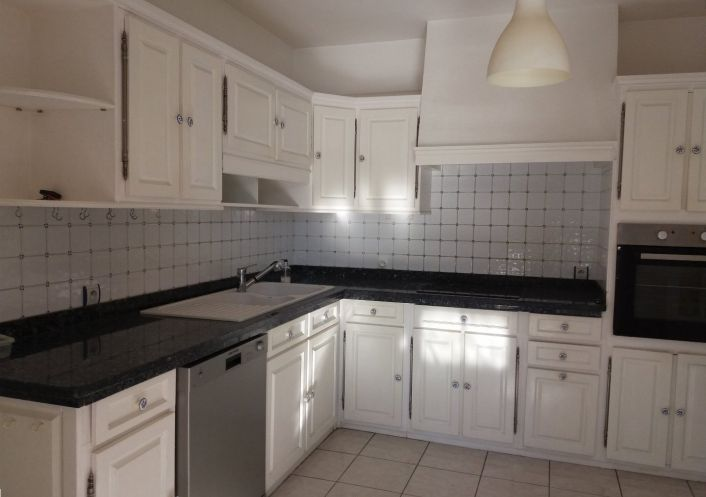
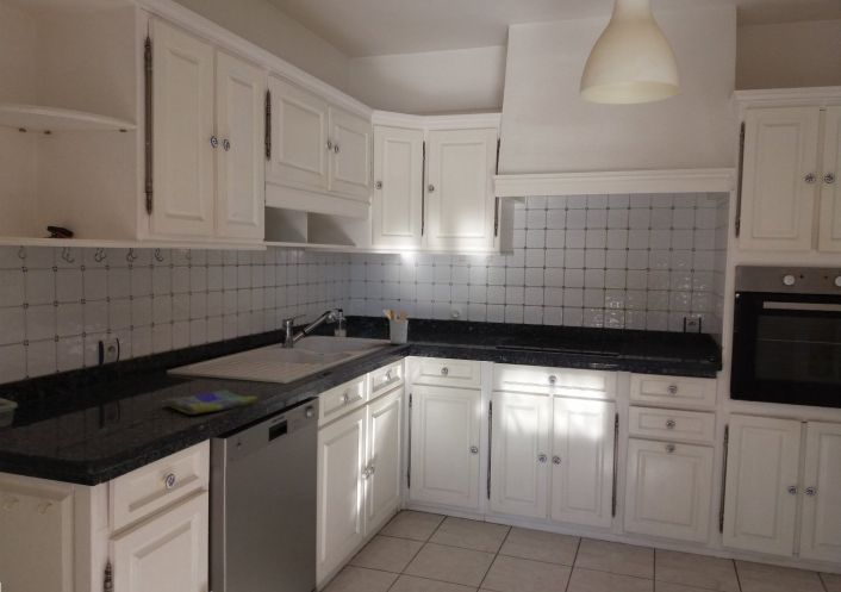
+ dish towel (210, 400)
+ utensil holder (394, 325)
